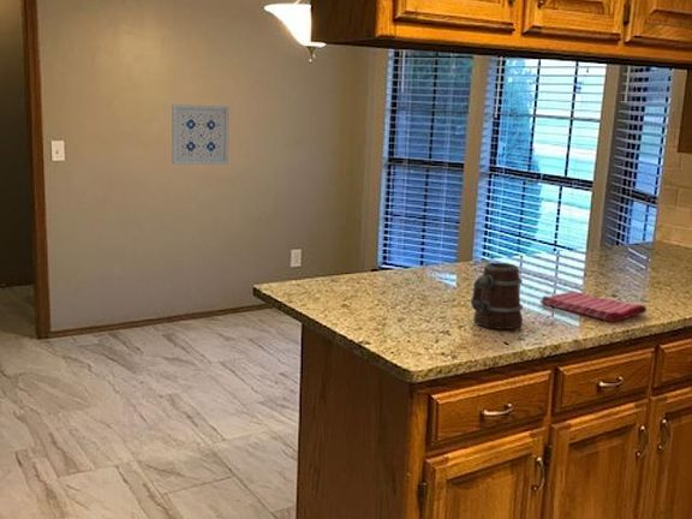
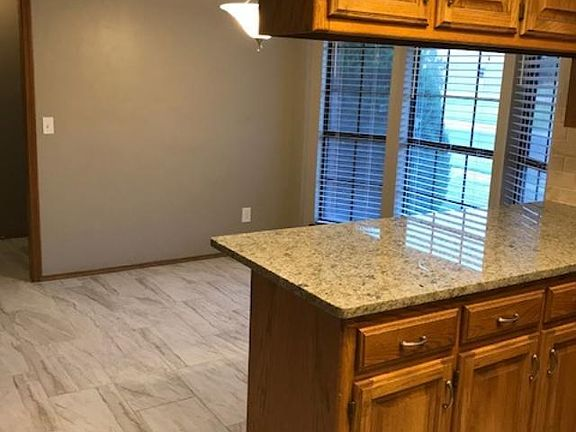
- wall art (201, 135)
- mug (494, 296)
- dish towel (592, 304)
